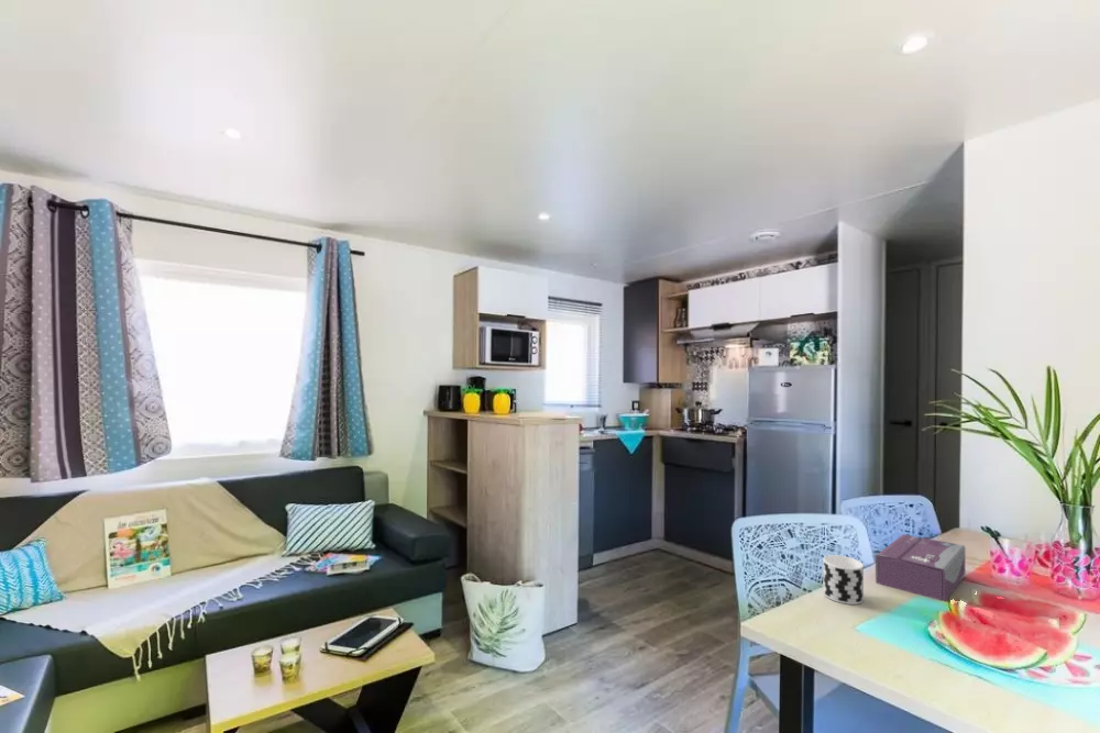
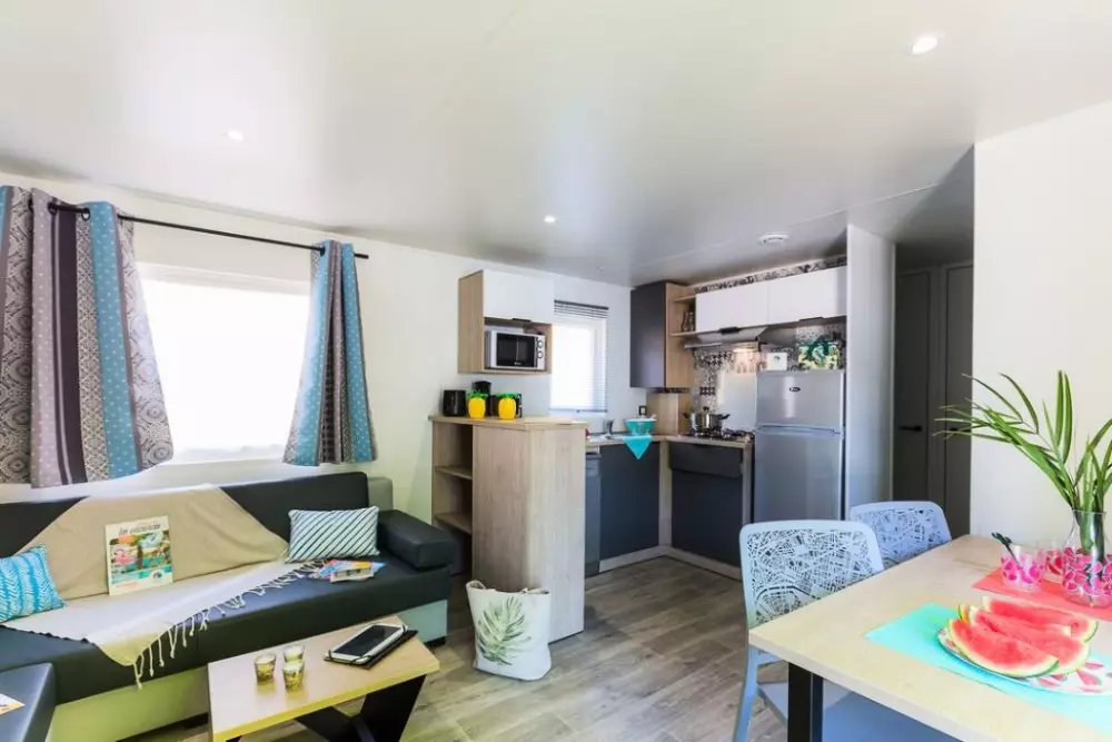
- cup (844, 577)
- tissue box (921, 564)
